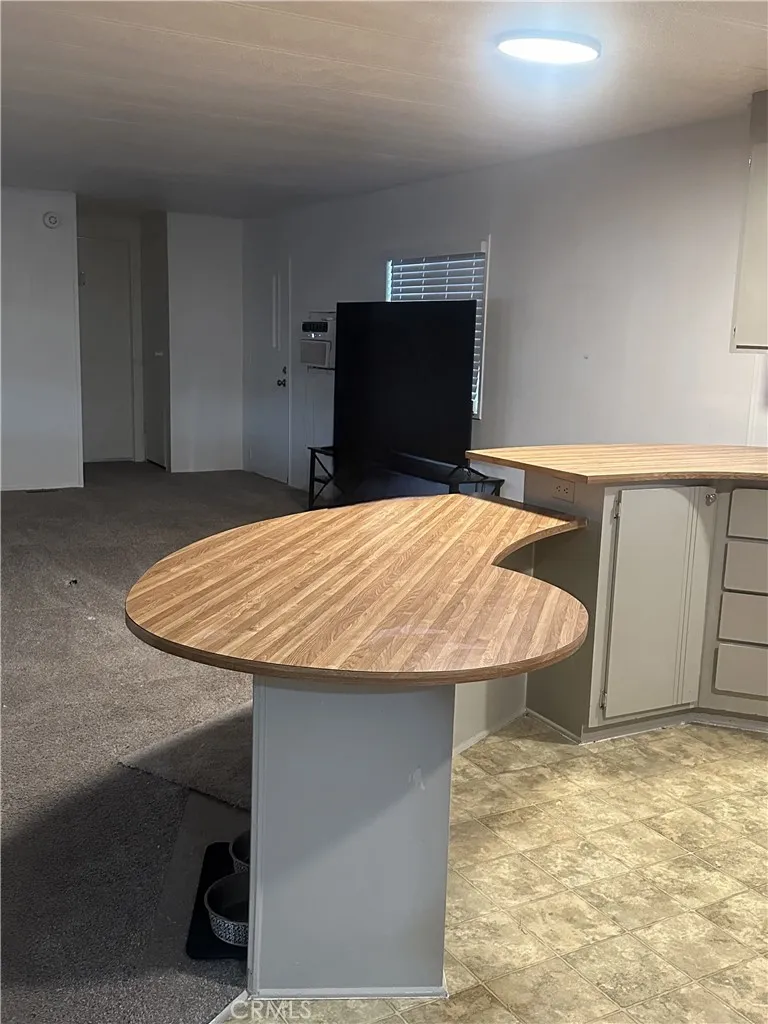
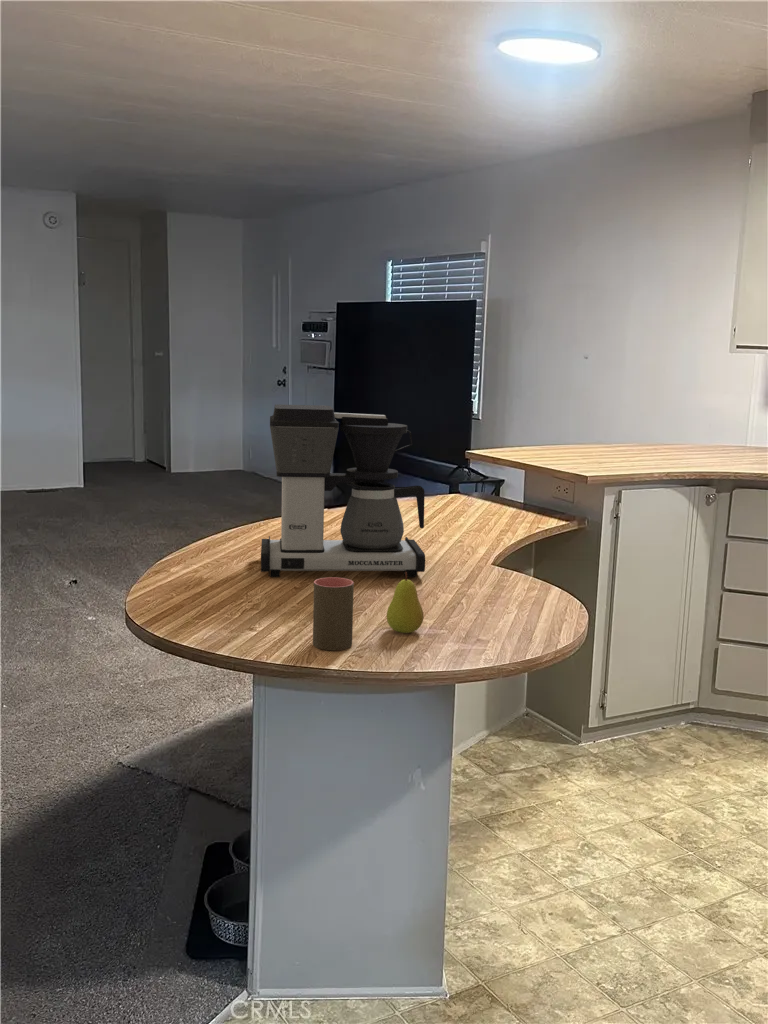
+ cup (333, 613)
+ fruit (405, 601)
+ coffee maker (348, 484)
